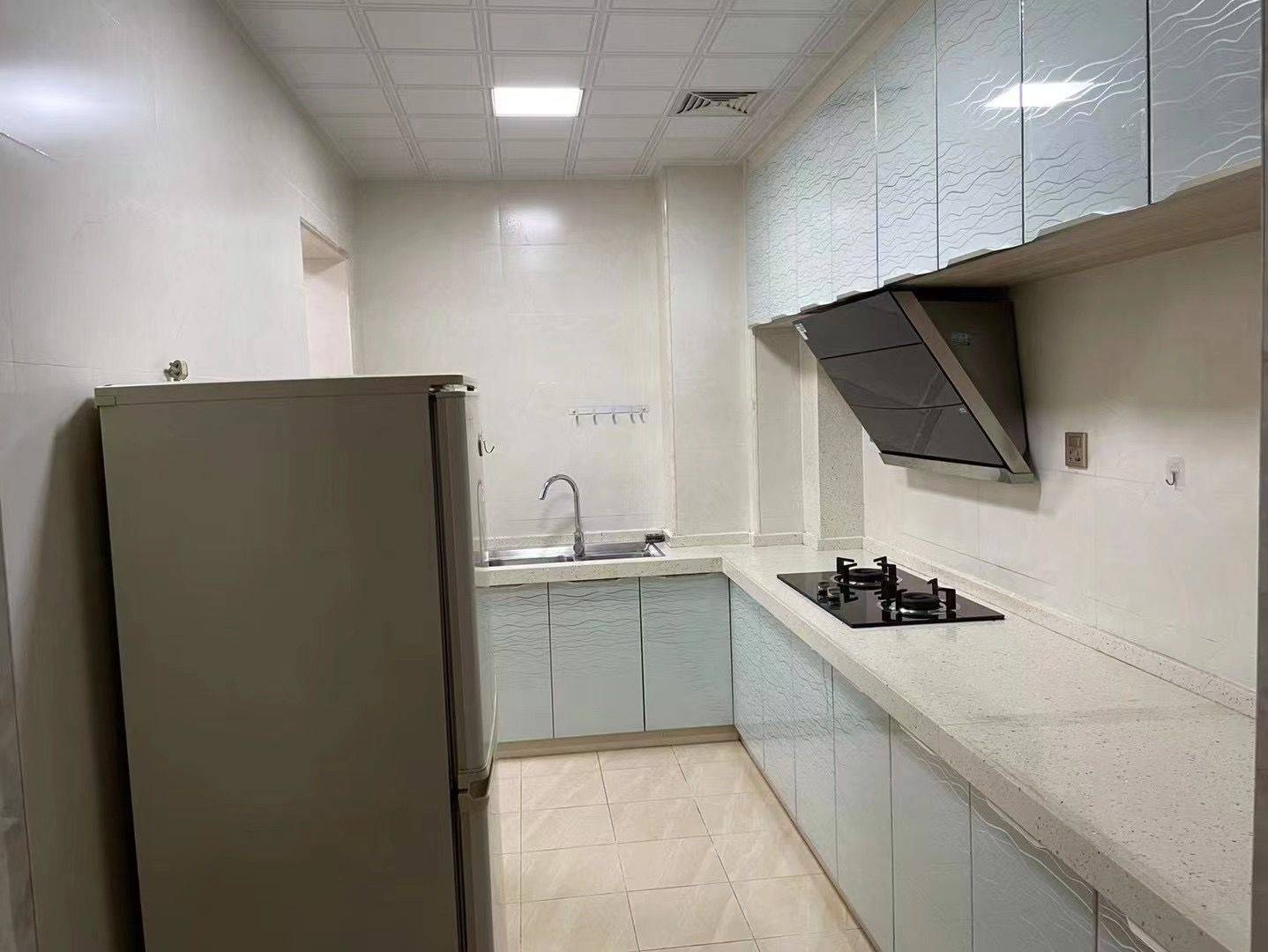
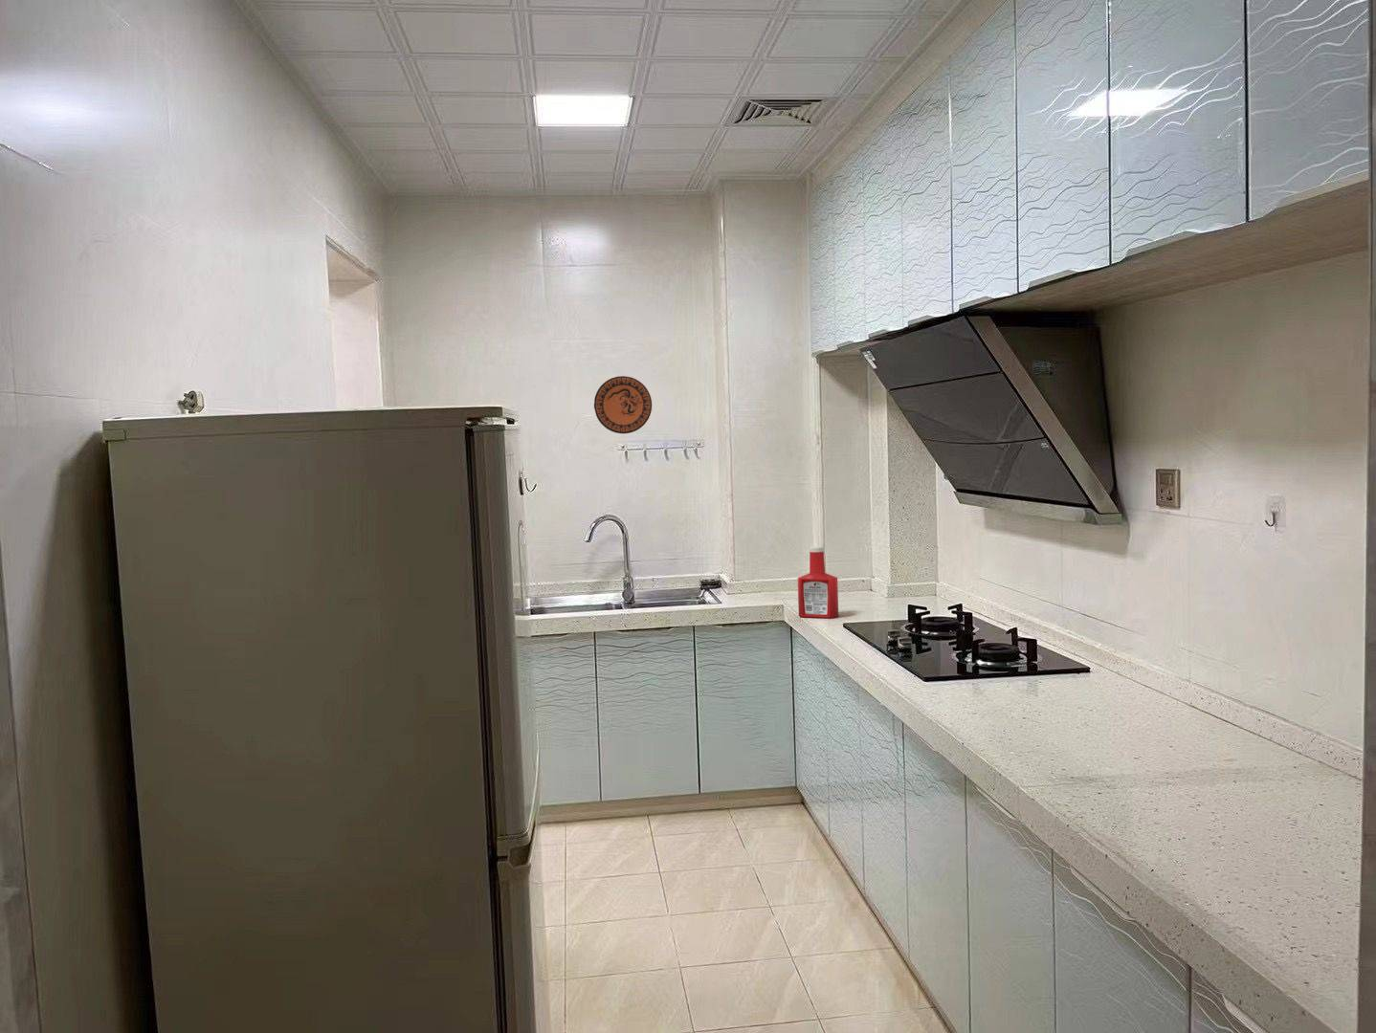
+ decorative plate (623, 405)
+ soap bottle (817, 582)
